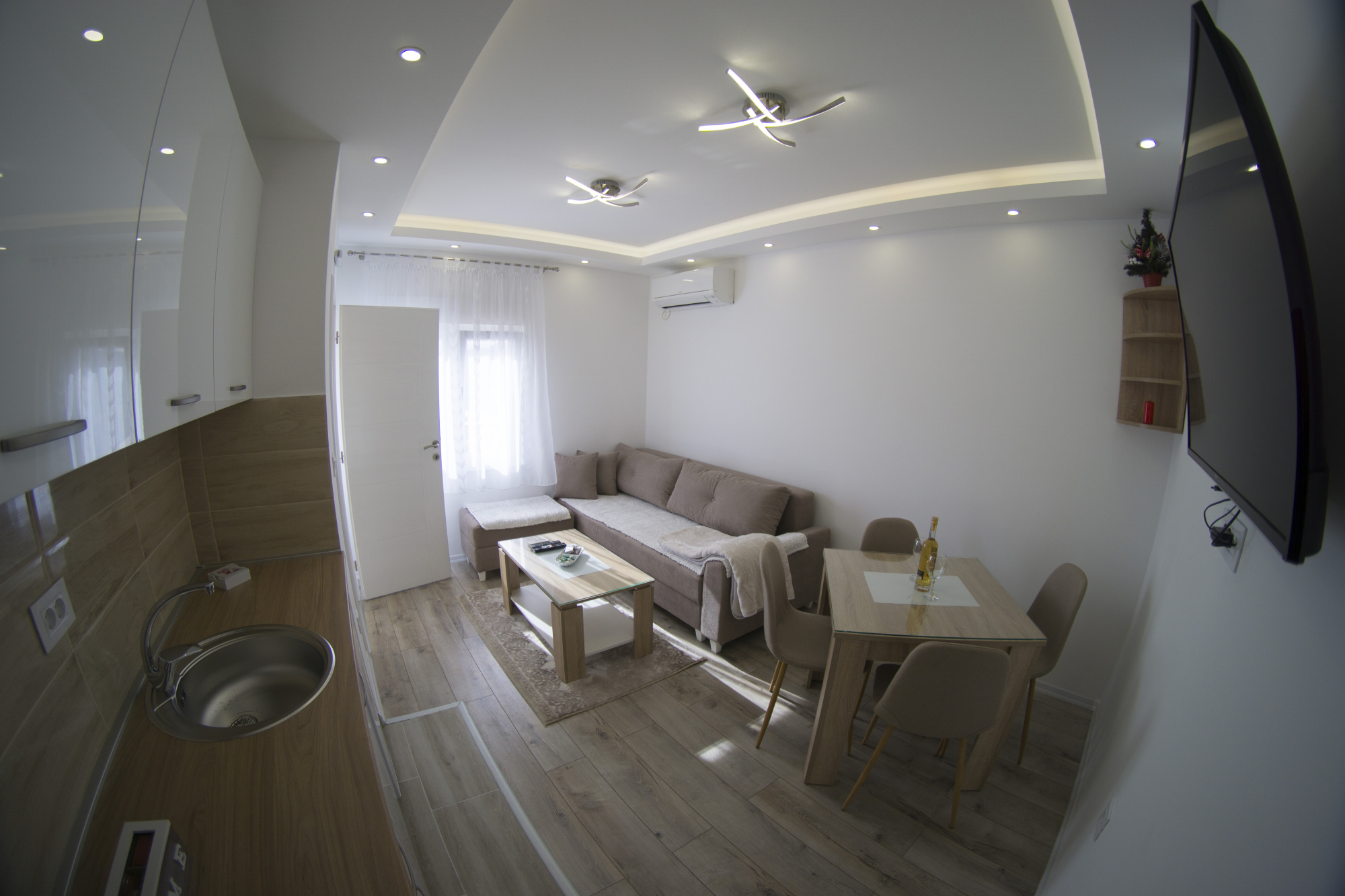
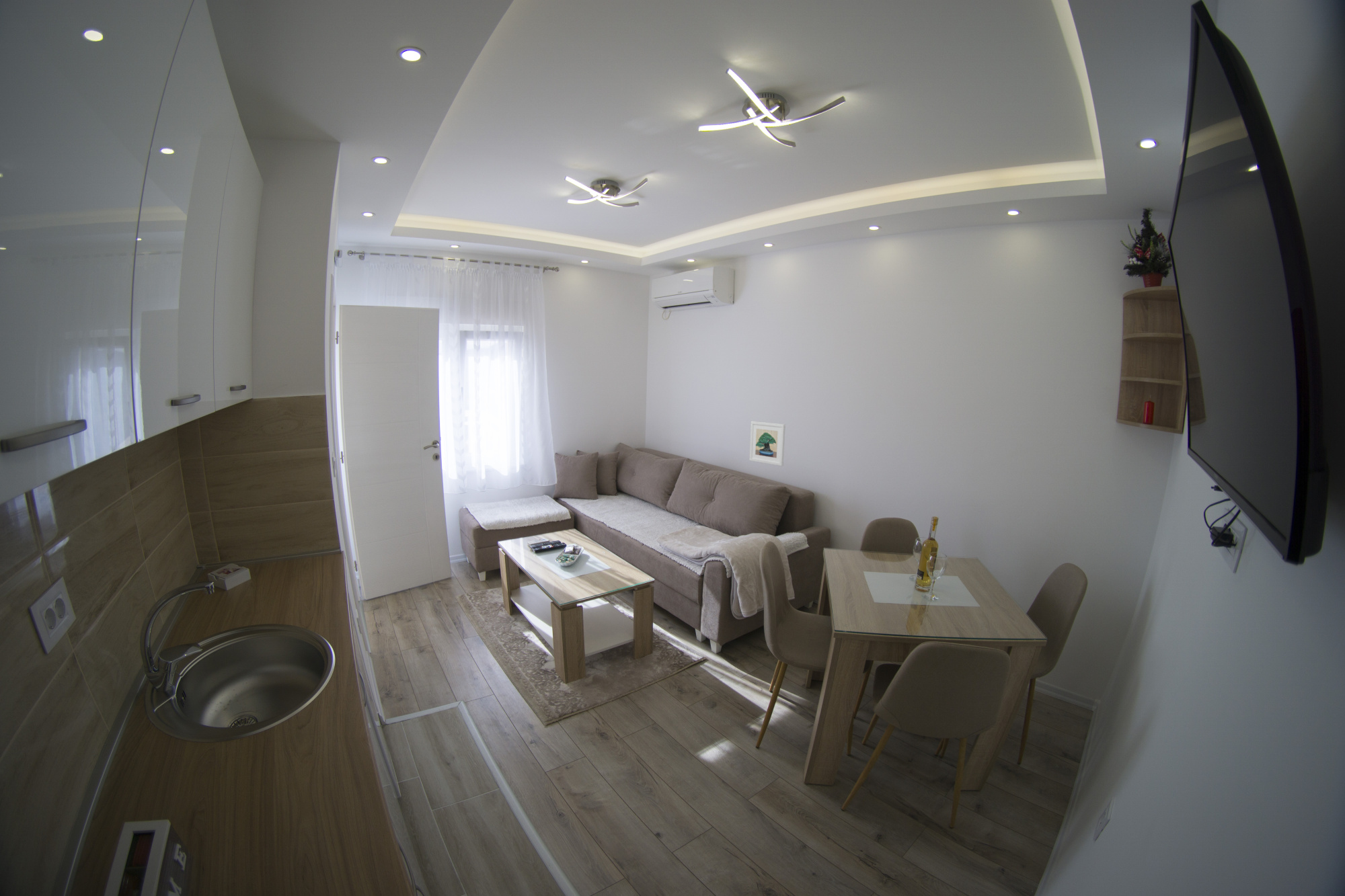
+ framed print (767, 443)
